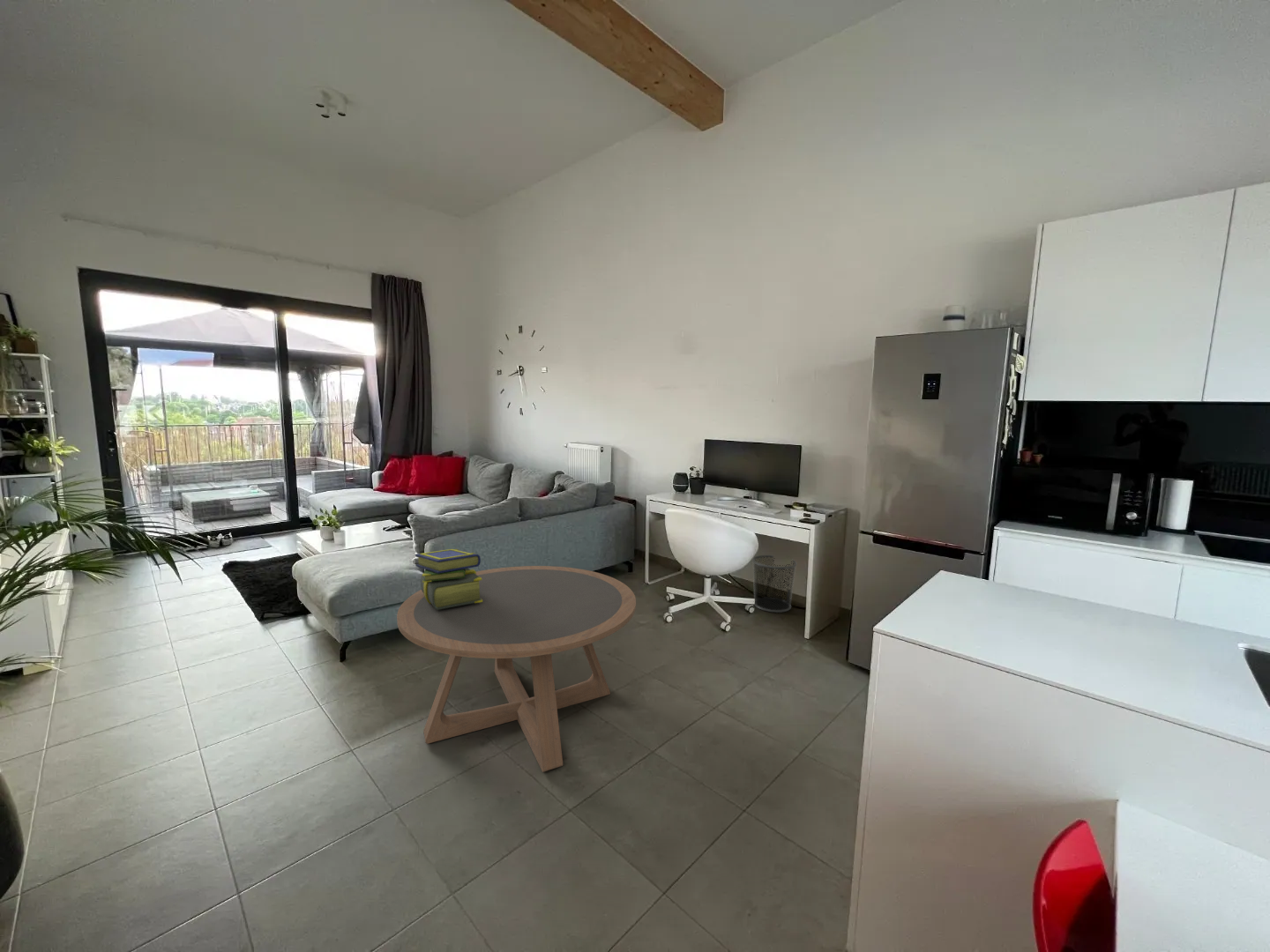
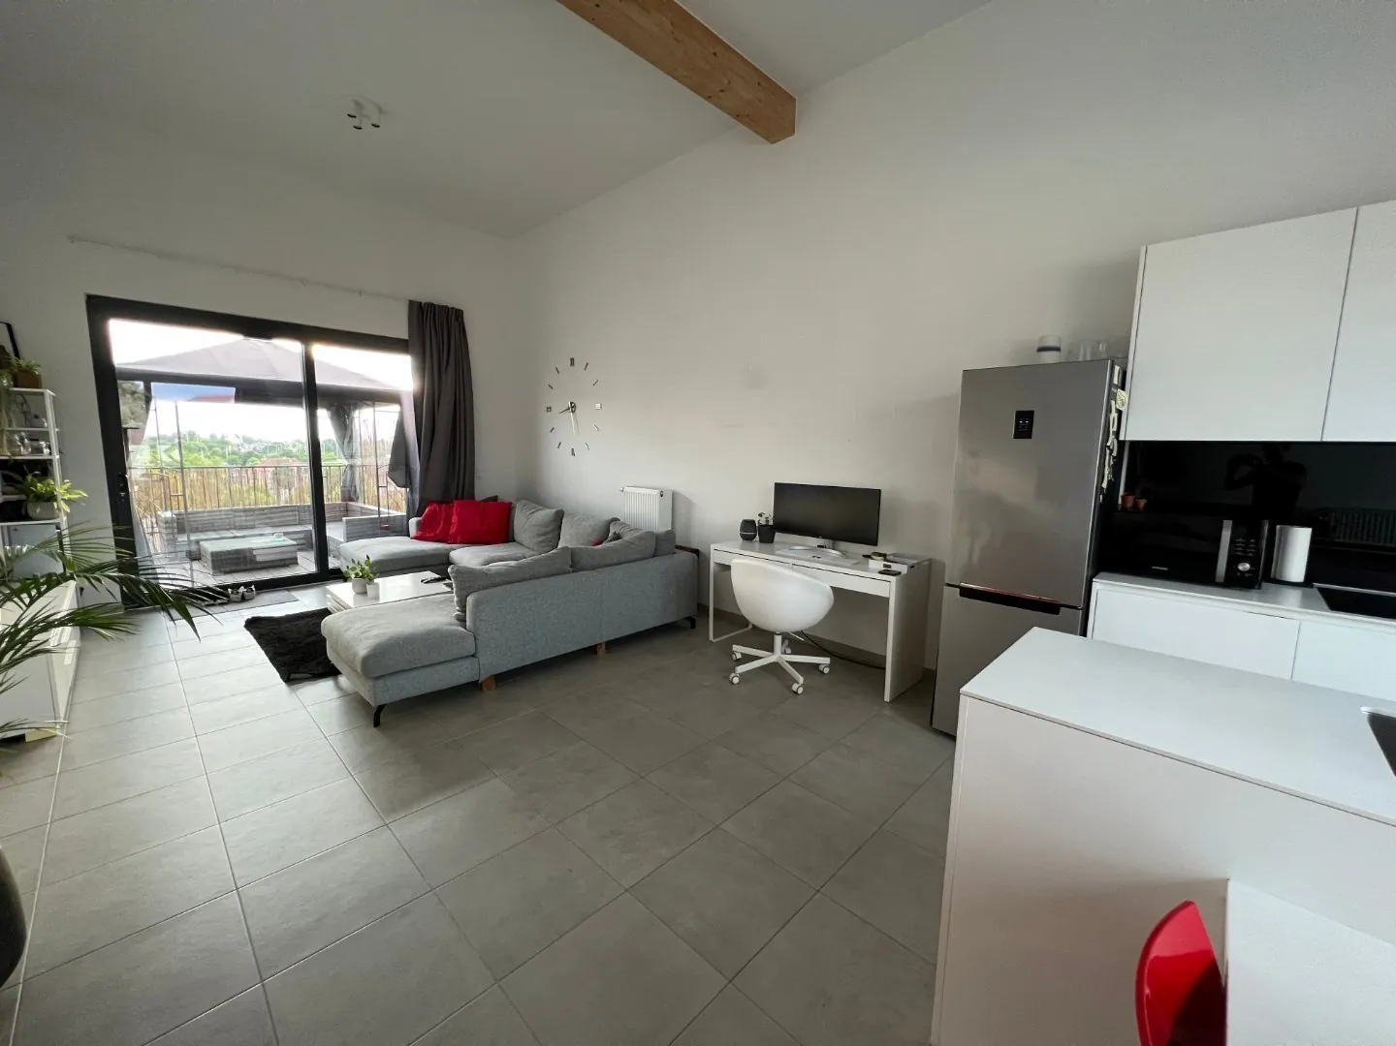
- waste bin (773, 583)
- coffee table (522, 657)
- stack of books (447, 575)
